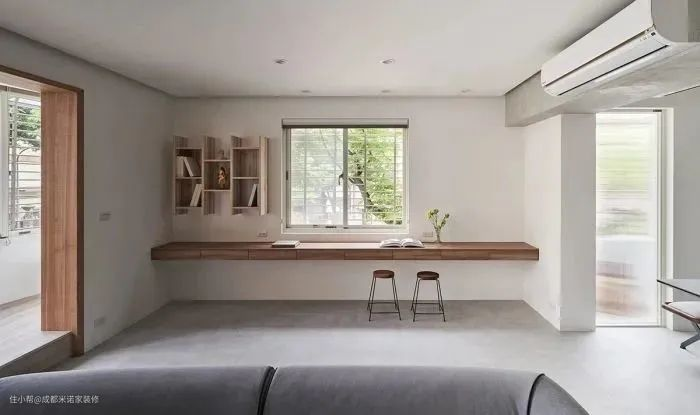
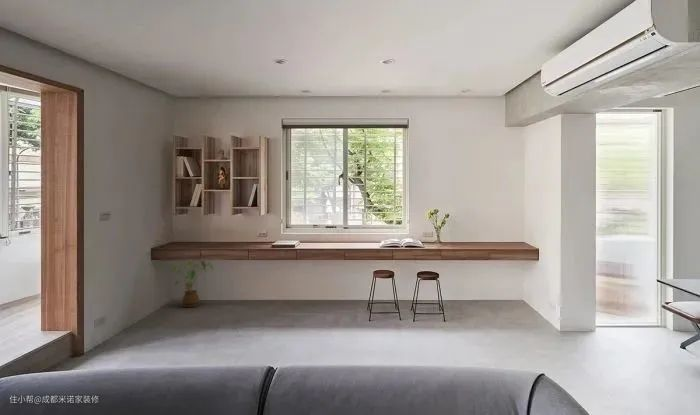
+ house plant (192, 283)
